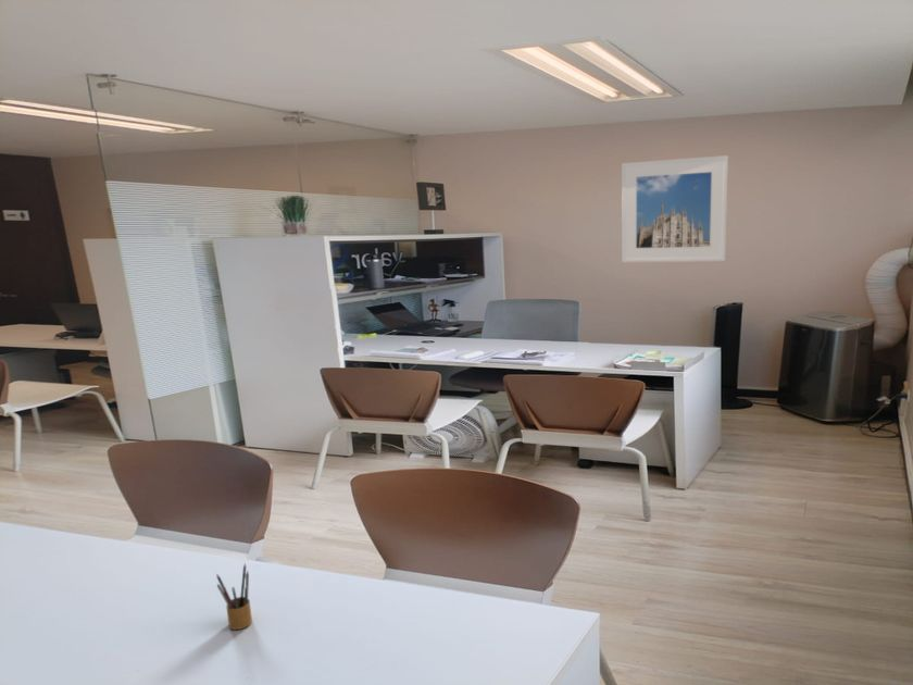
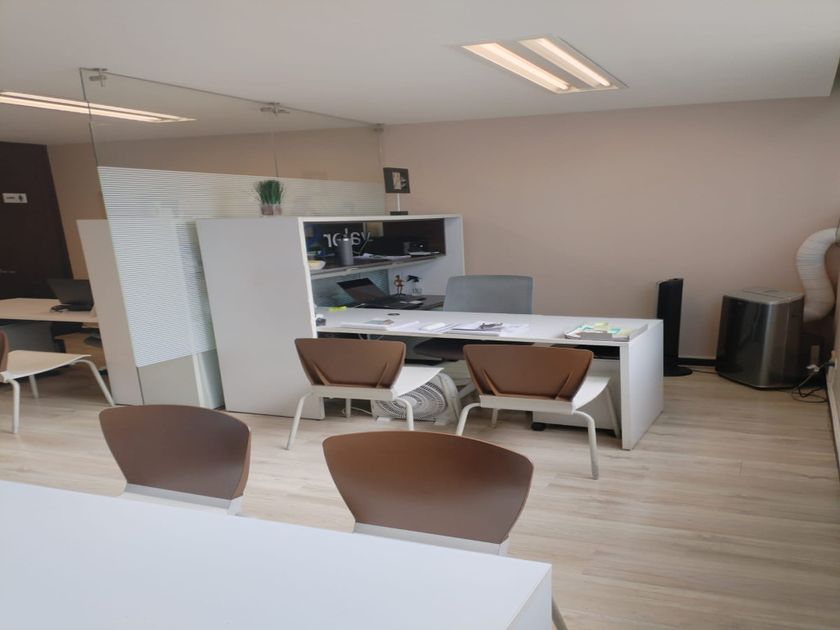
- pencil box (236, 597)
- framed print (672, 211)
